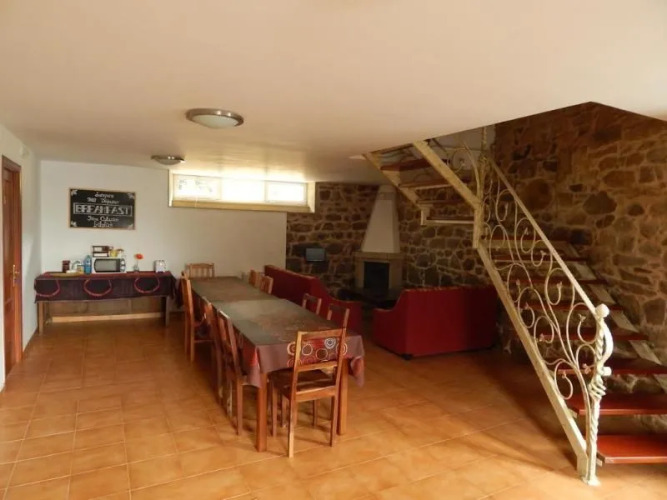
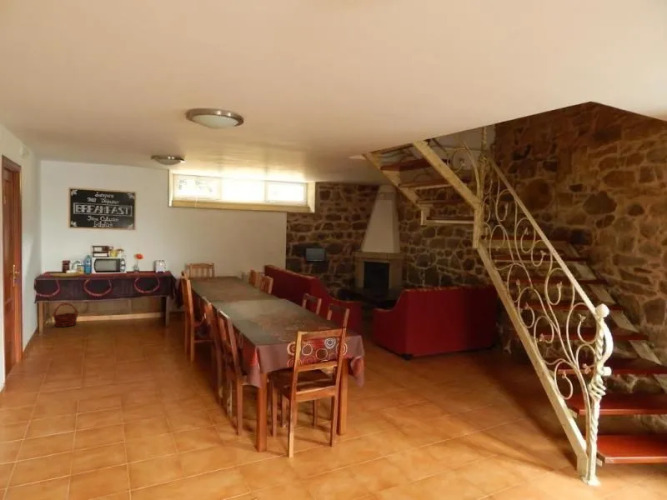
+ basket (65, 313)
